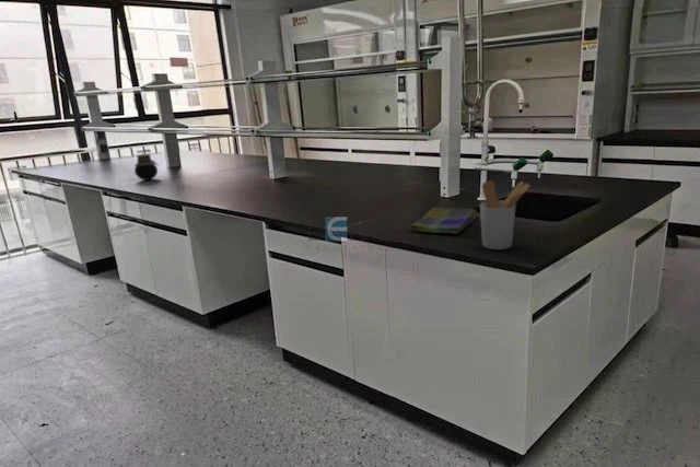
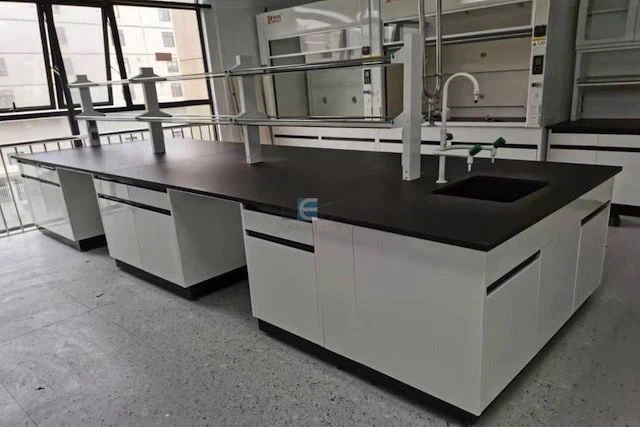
- dish towel (444, 219)
- utensil holder (505, 213)
- jar (147, 166)
